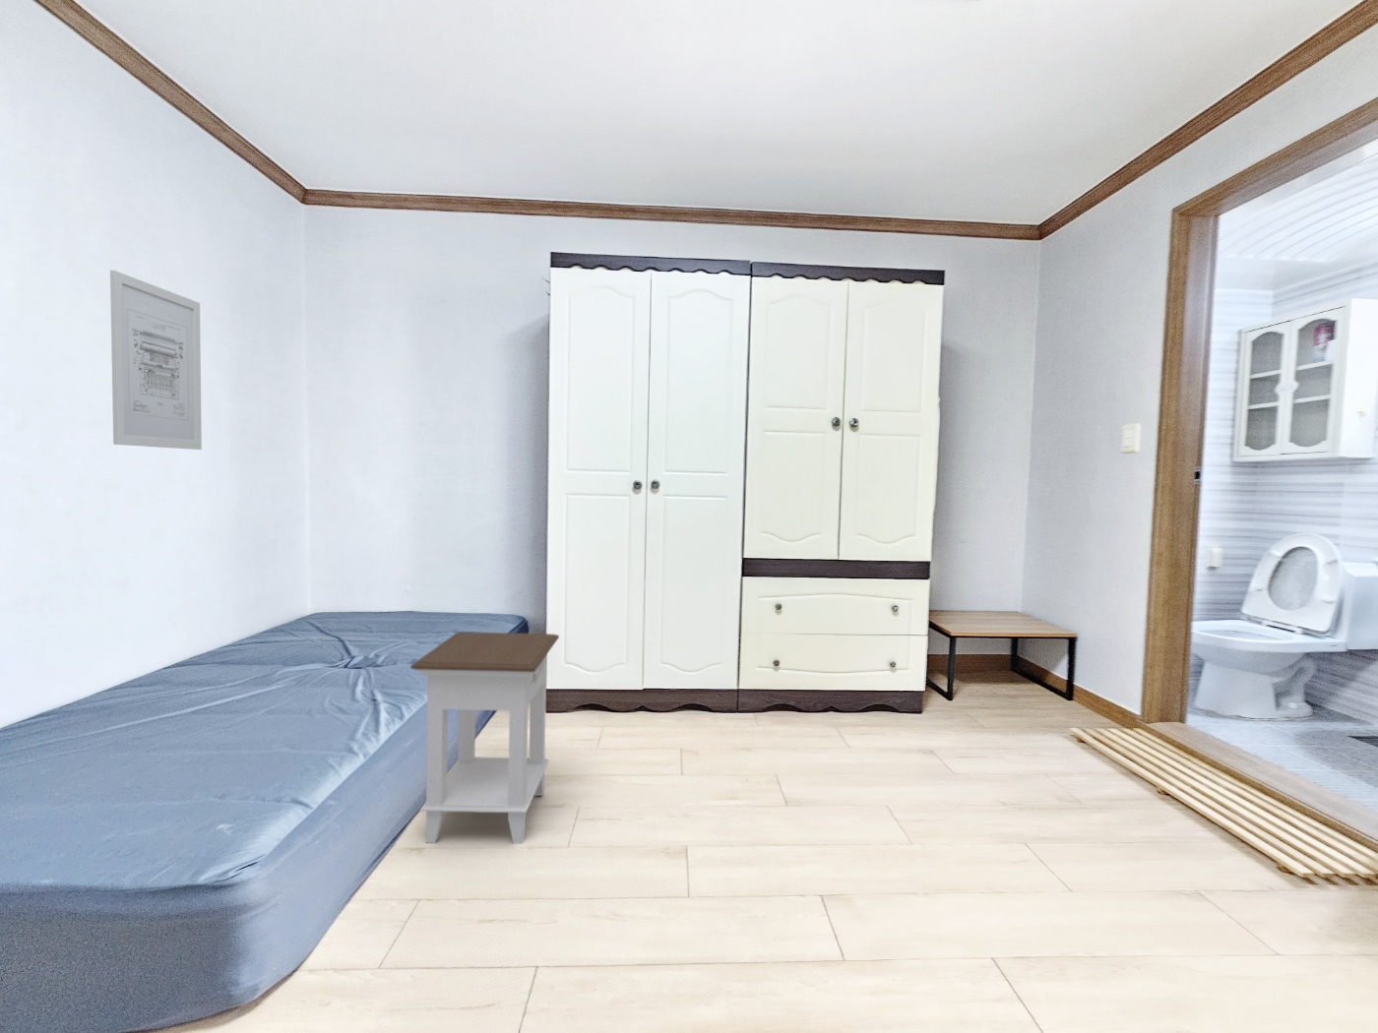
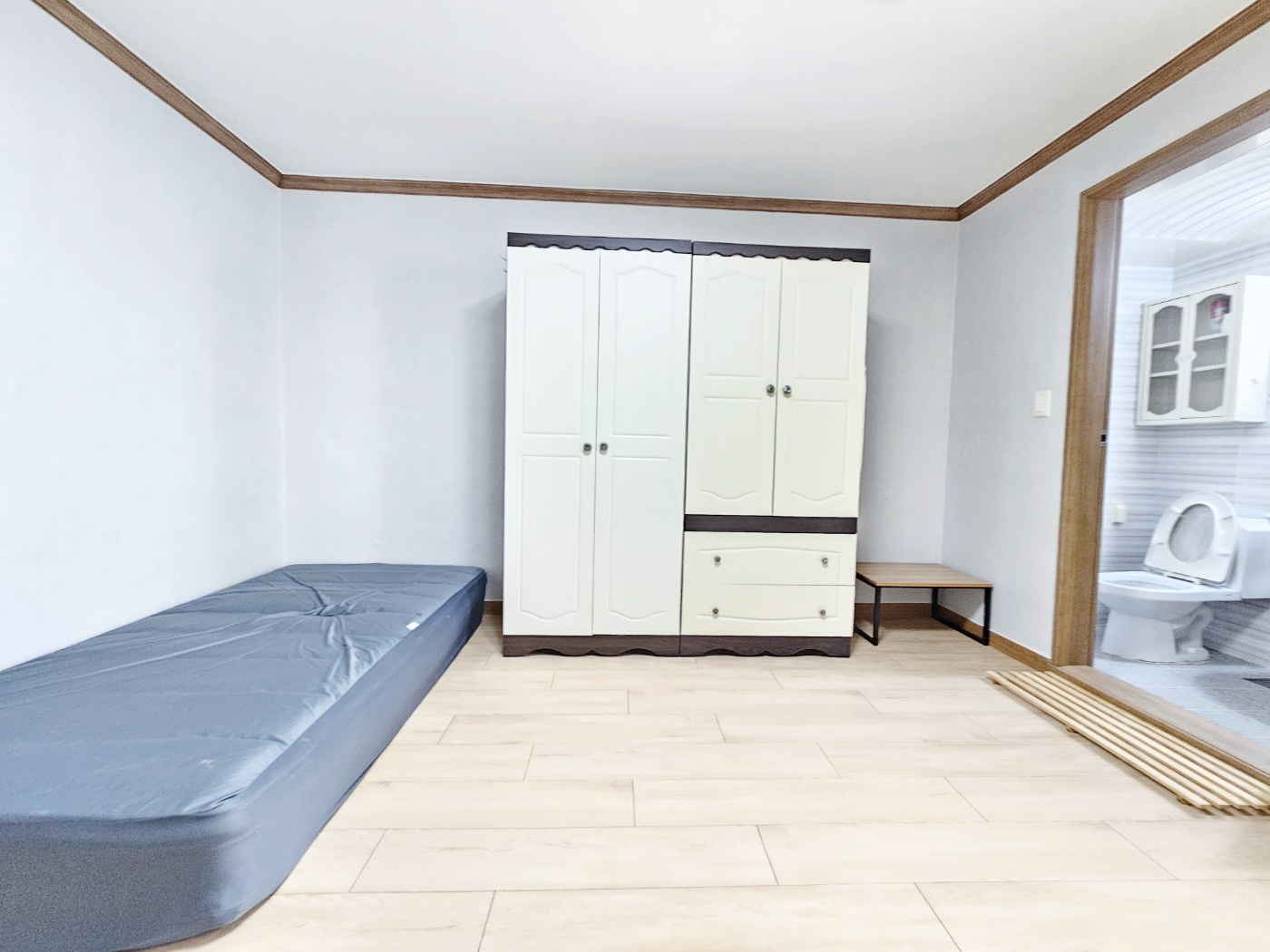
- nightstand (474, 731)
- wall art (160, 368)
